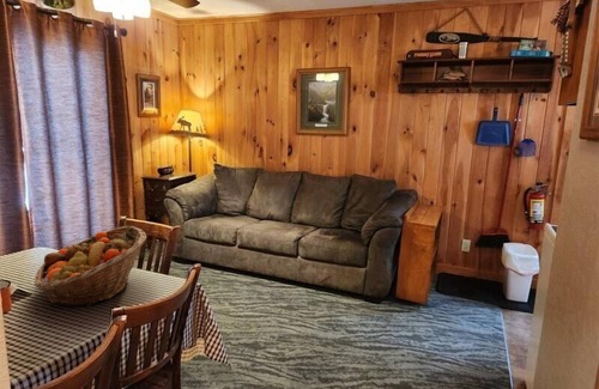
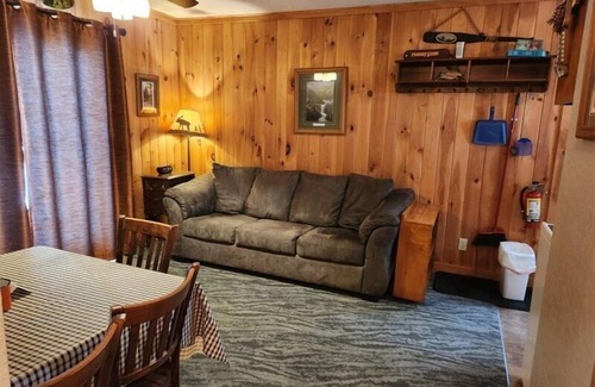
- fruit basket (93, 262)
